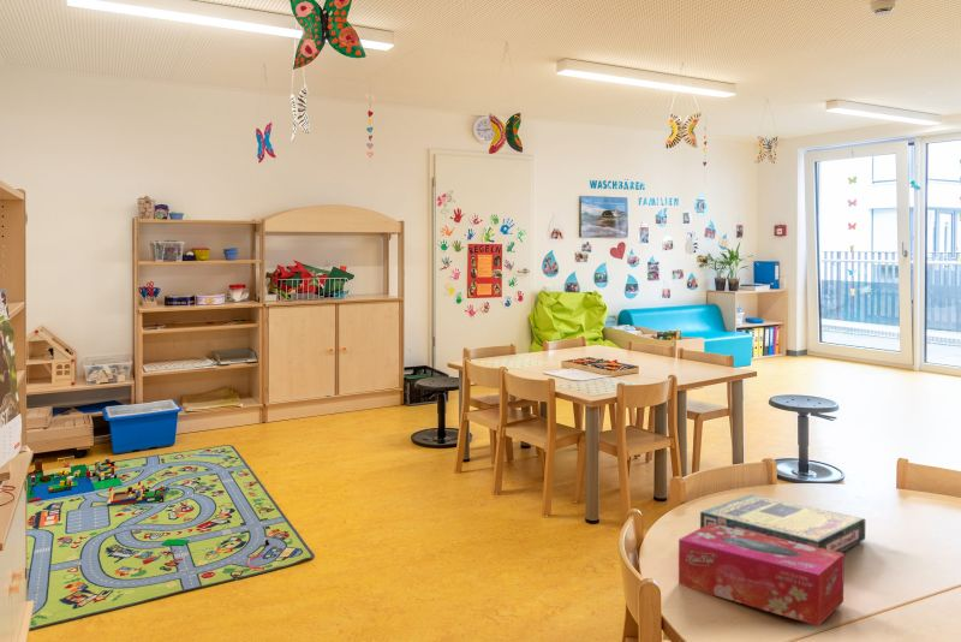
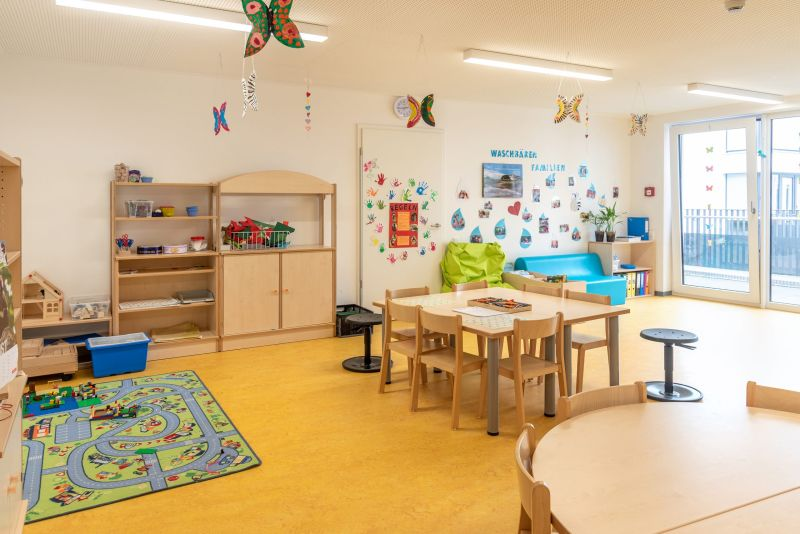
- video game box (781, 524)
- tissue box (758, 569)
